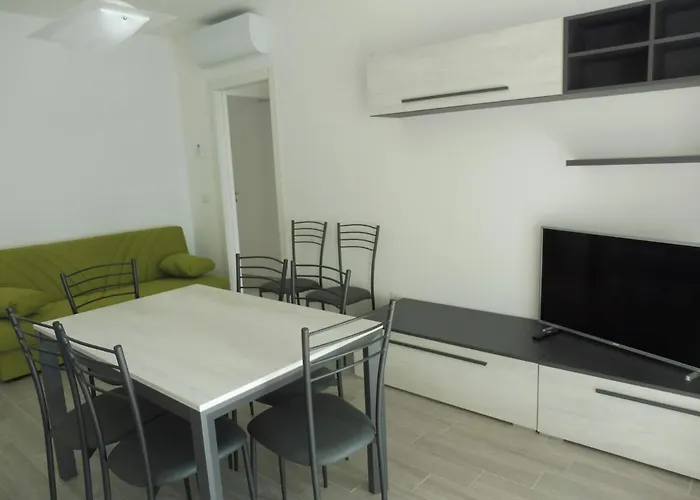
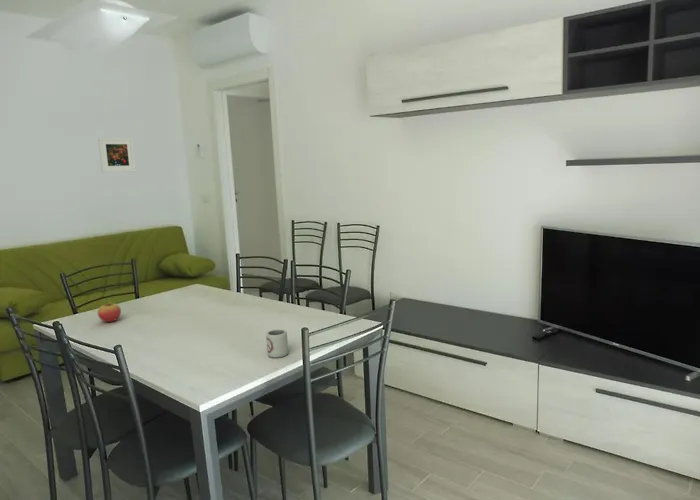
+ cup (275, 342)
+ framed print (117, 155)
+ fruit (109, 310)
